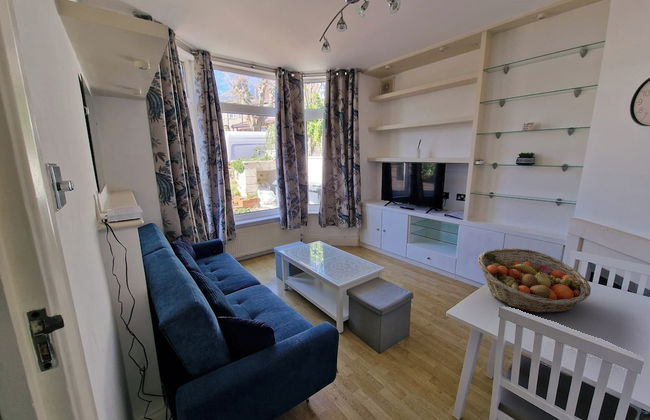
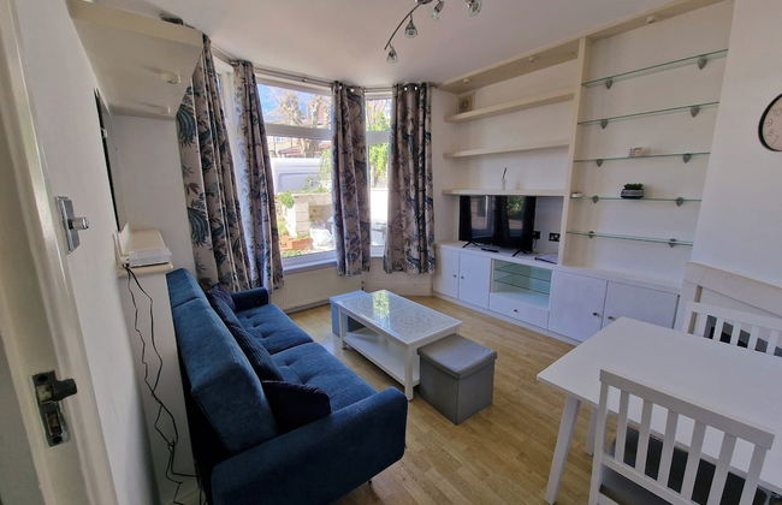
- fruit basket (529, 278)
